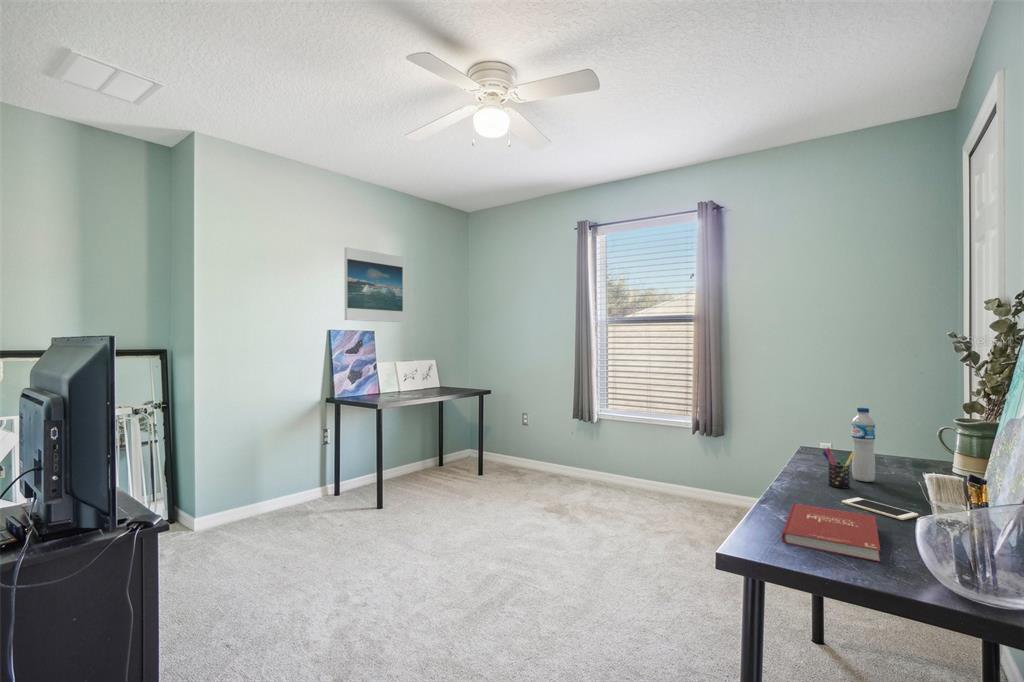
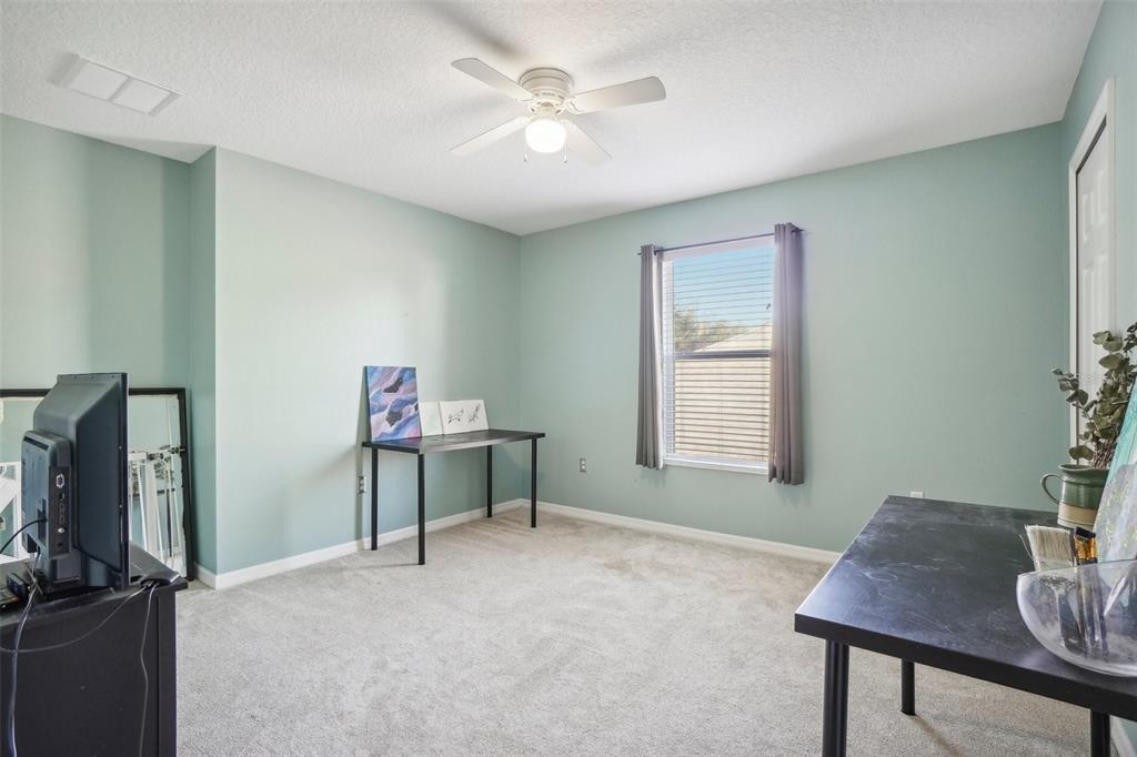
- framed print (375, 286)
- cell phone (878, 508)
- book (830, 528)
- water bottle (863, 444)
- pen holder (838, 467)
